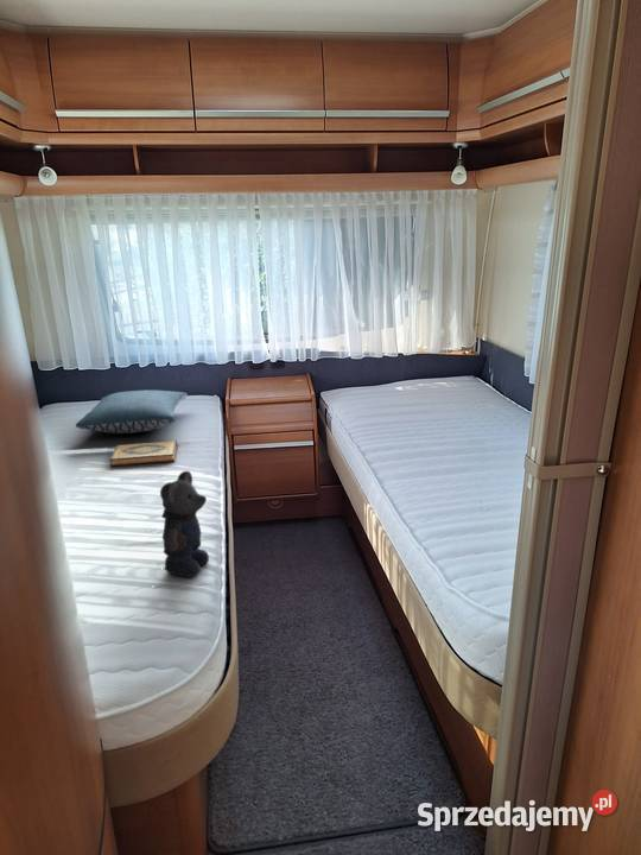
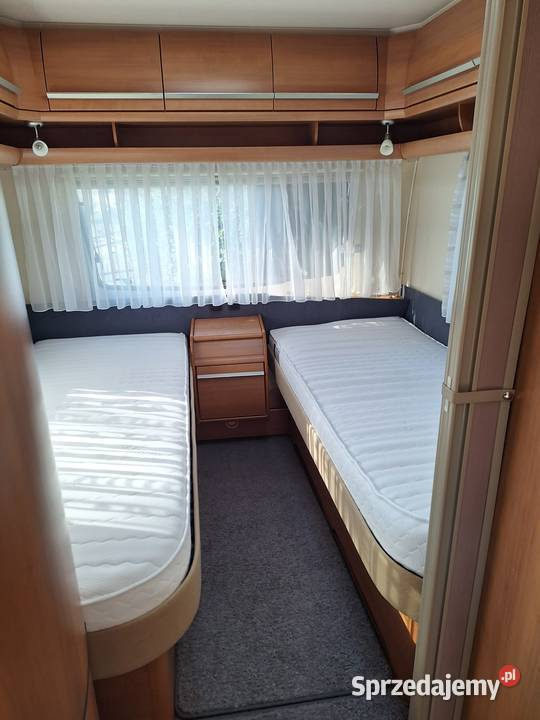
- pillow (135, 410)
- hardback book (145, 452)
- bear (179, 522)
